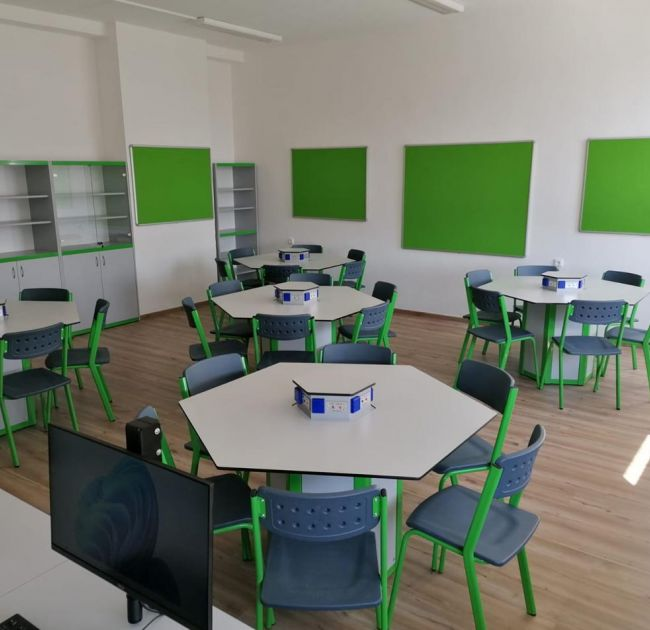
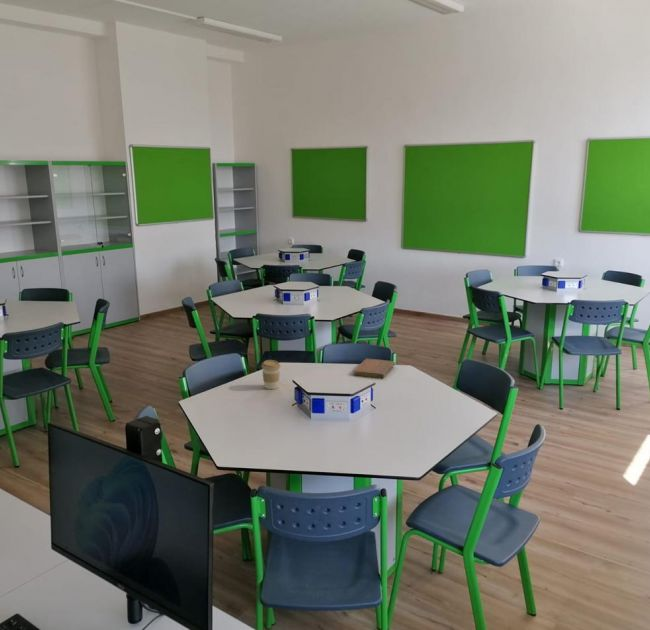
+ notebook (374, 368)
+ coffee cup (271, 374)
